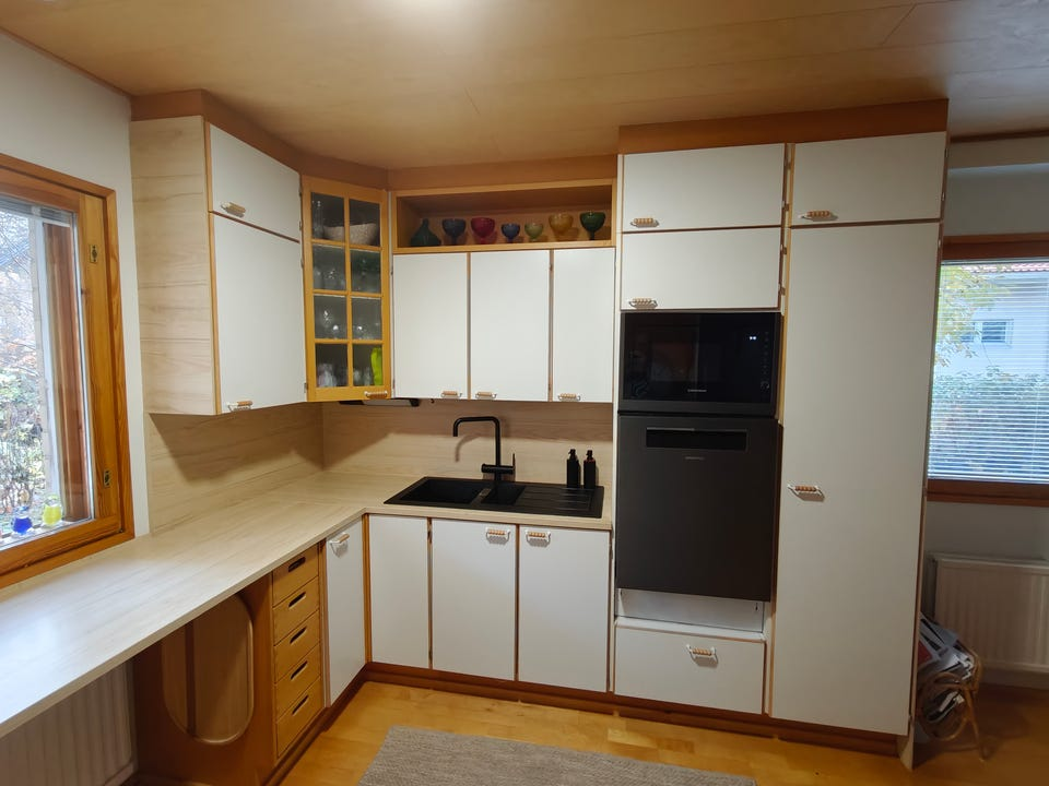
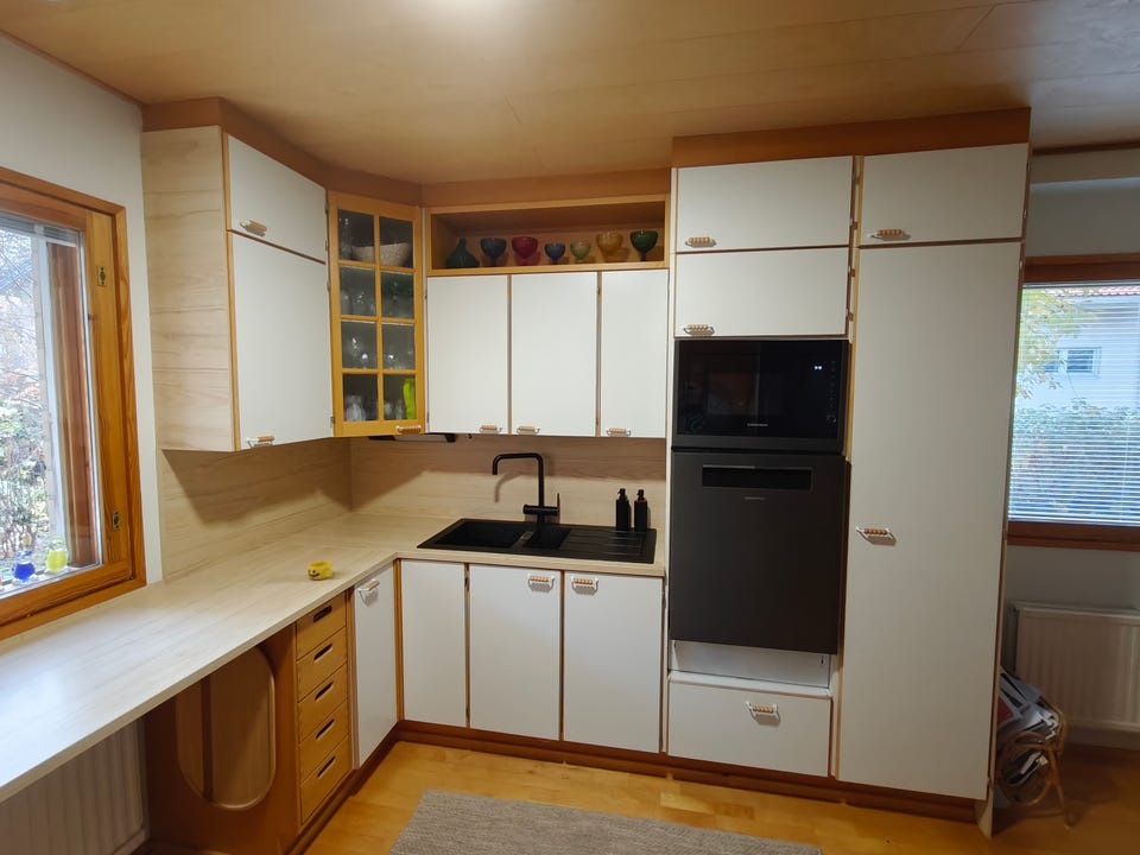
+ cup (322, 570)
